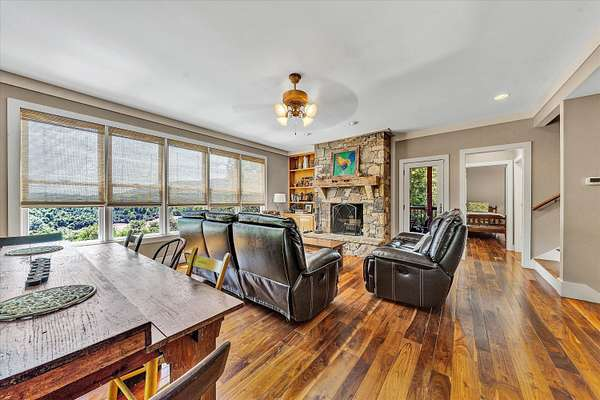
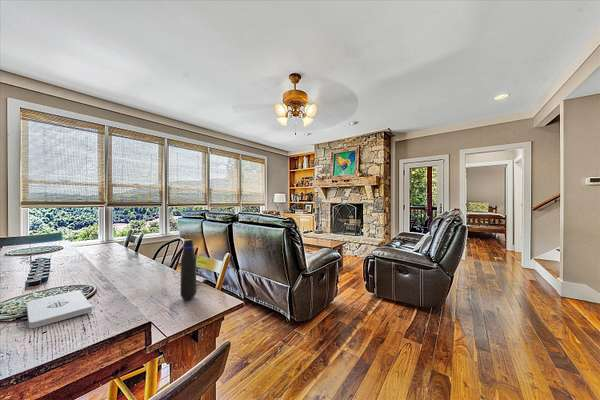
+ water bottle (188, 269)
+ notepad (58, 306)
